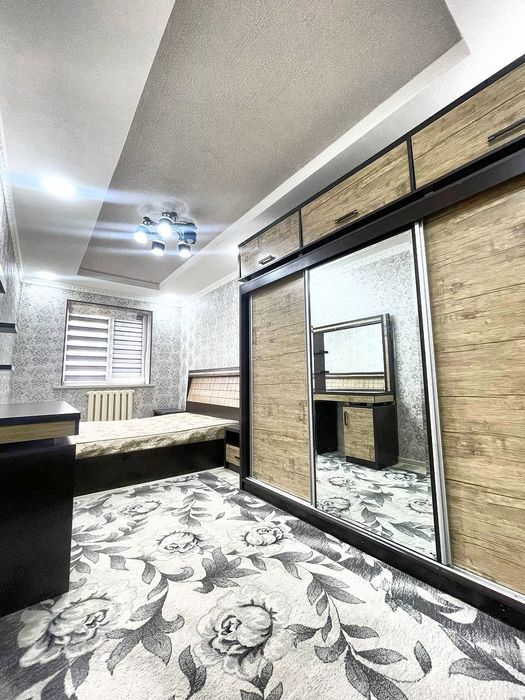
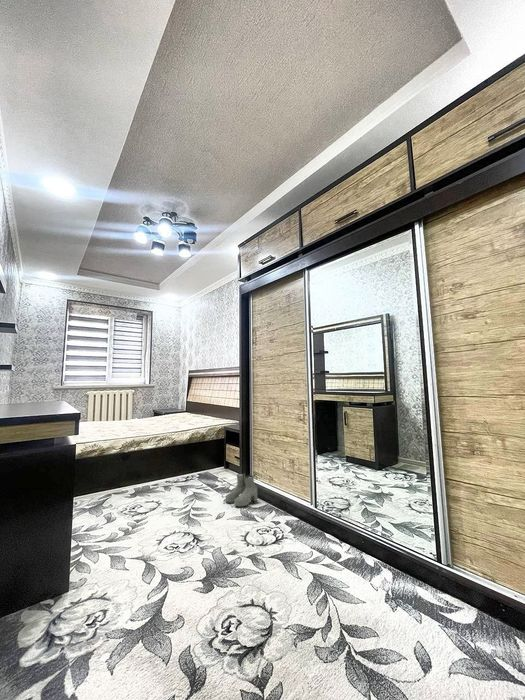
+ boots (241, 488)
